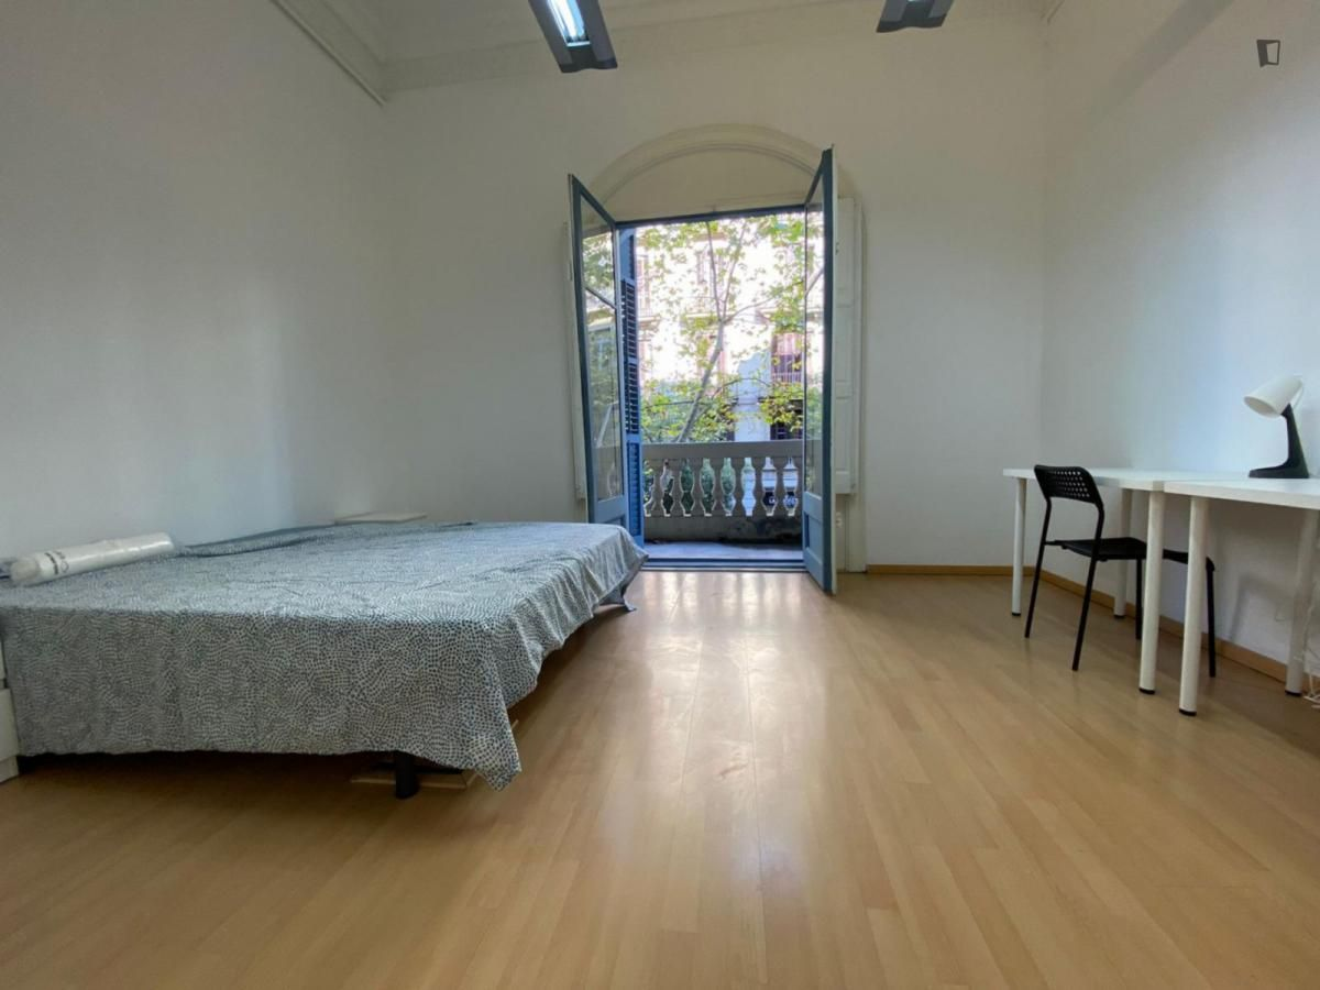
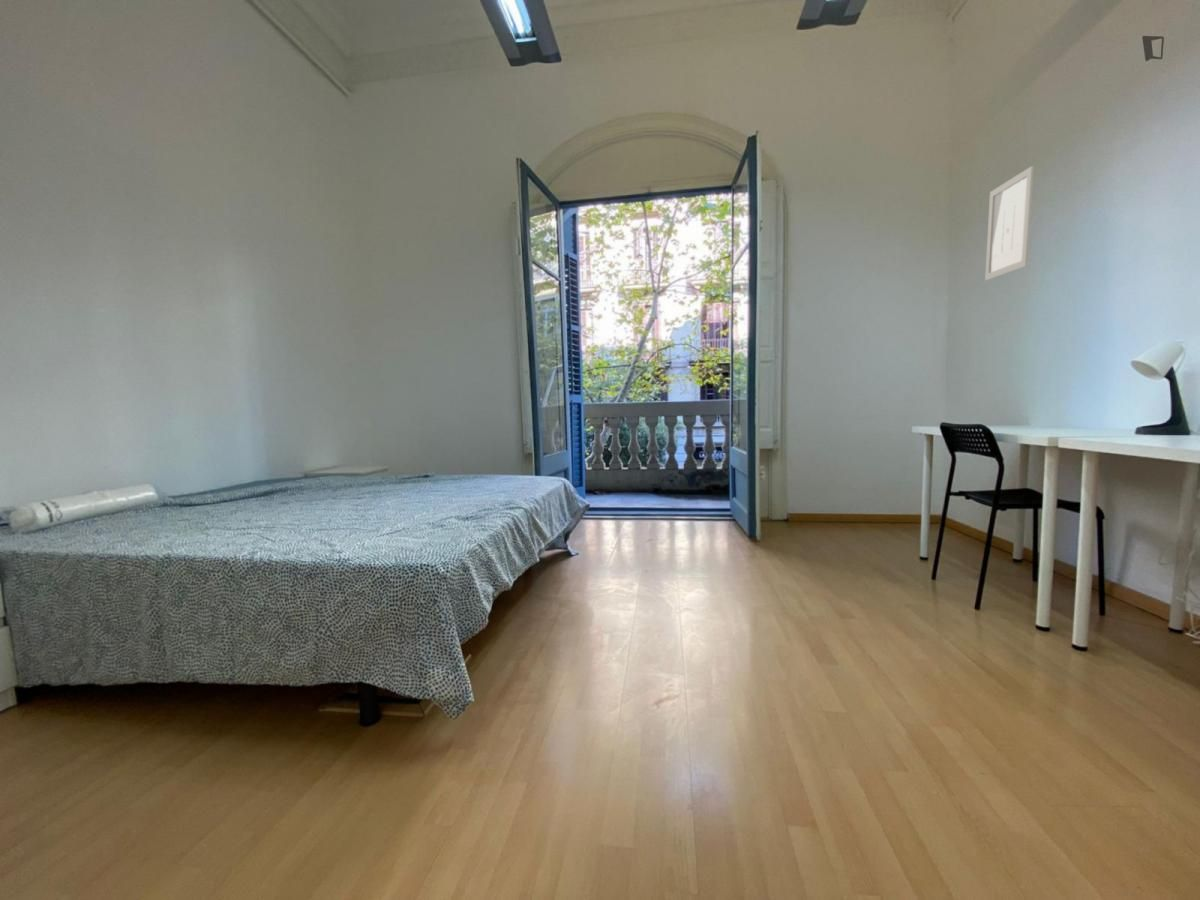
+ wall art (1007, 227)
